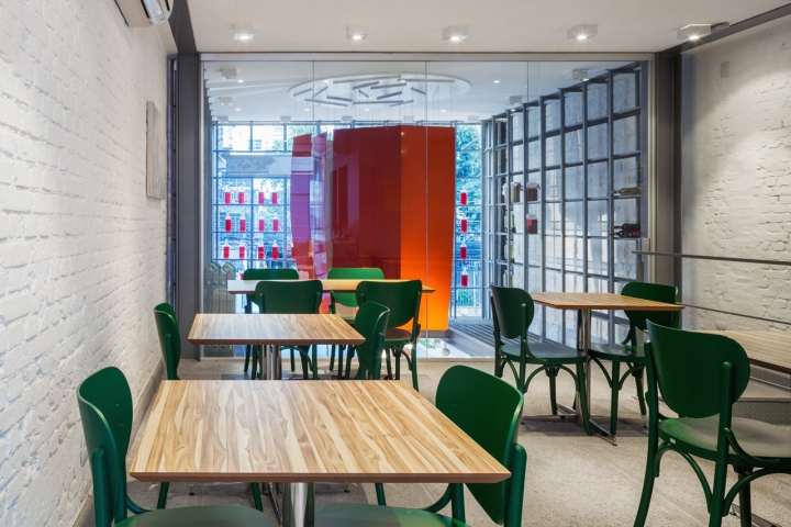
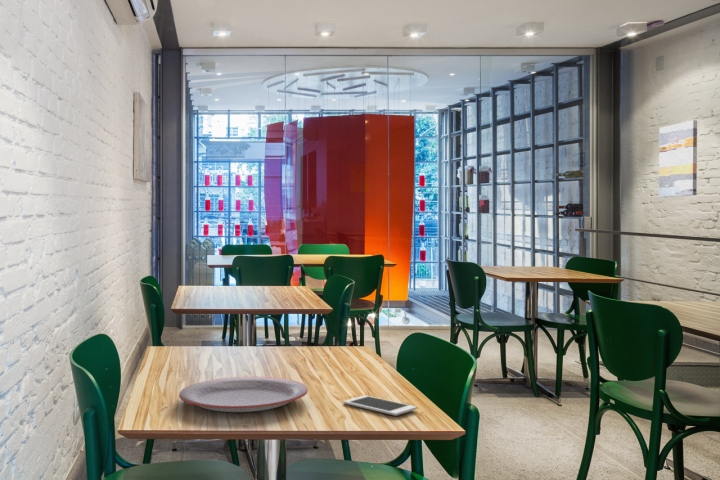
+ wall art (677, 160)
+ cell phone (379, 405)
+ plate (244, 395)
